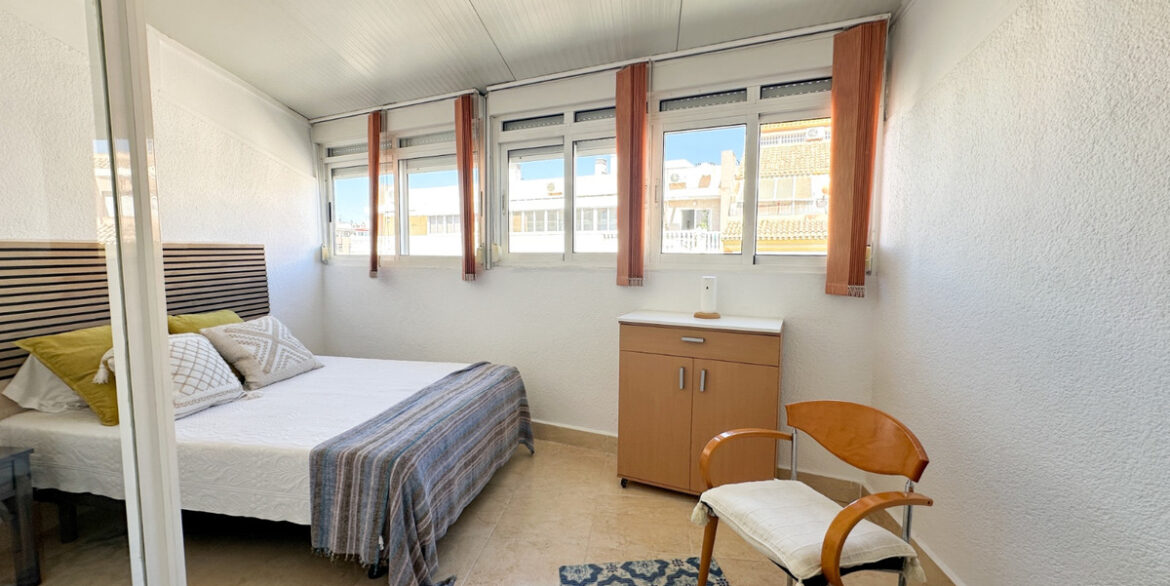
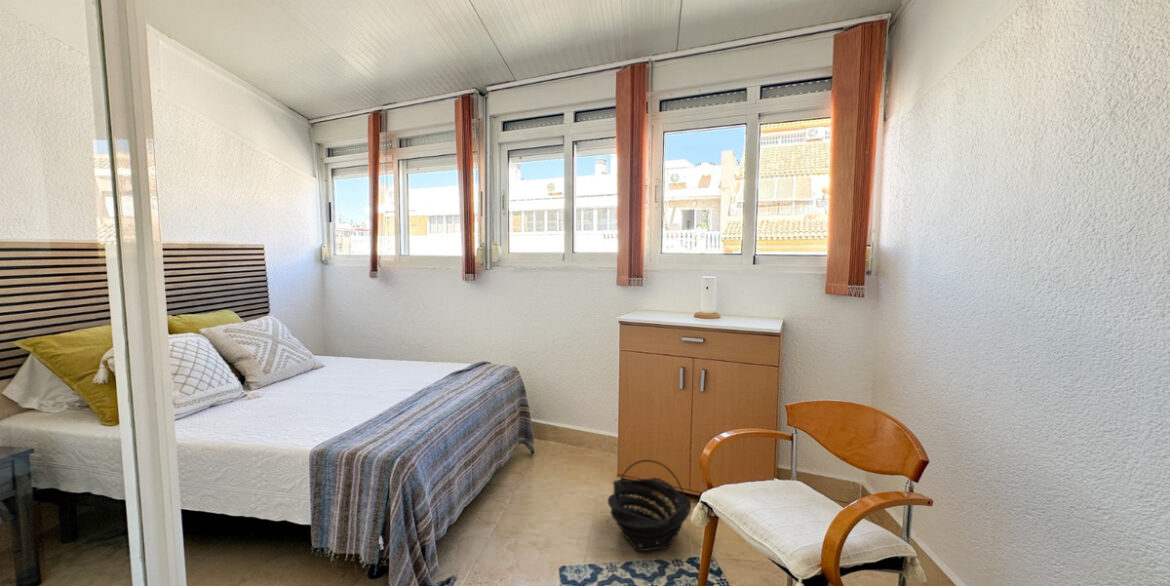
+ basket (648, 498)
